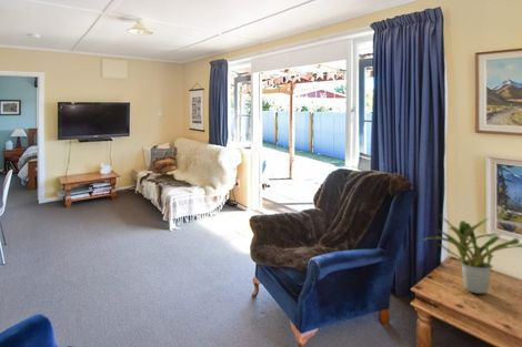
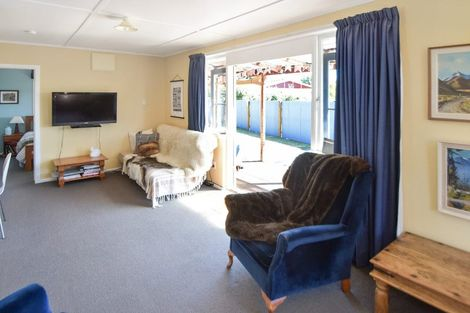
- potted plant (470, 253)
